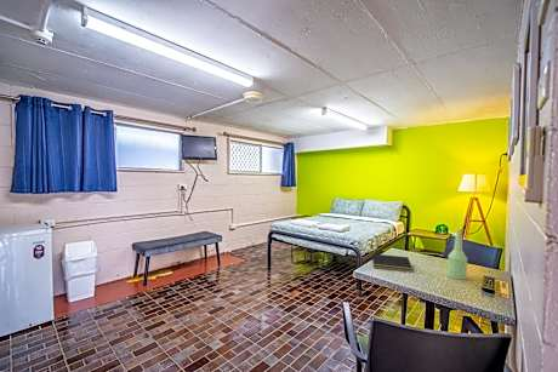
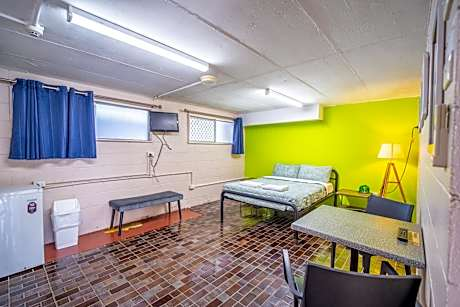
- notepad (391, 262)
- bottle (457, 253)
